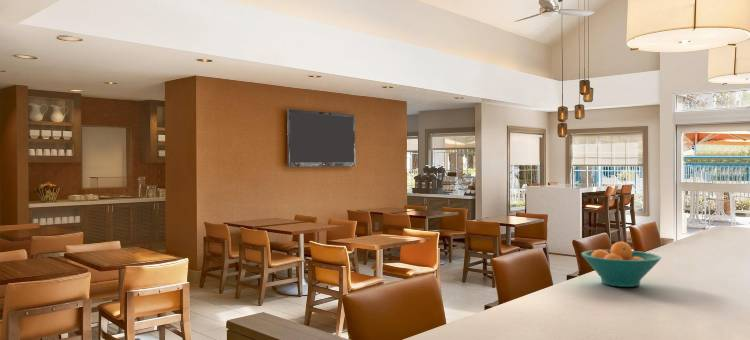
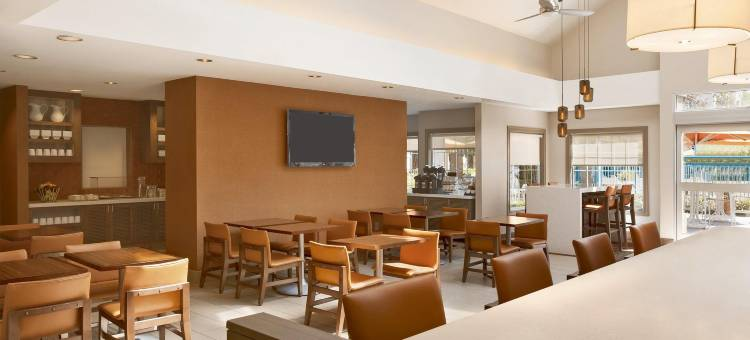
- fruit bowl (620, 262)
